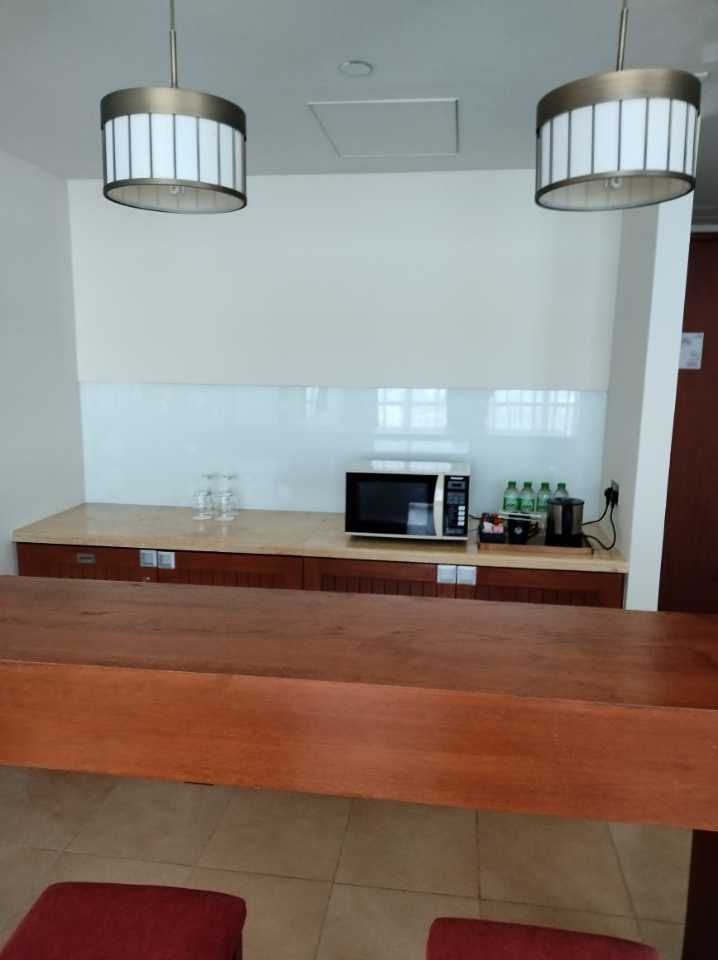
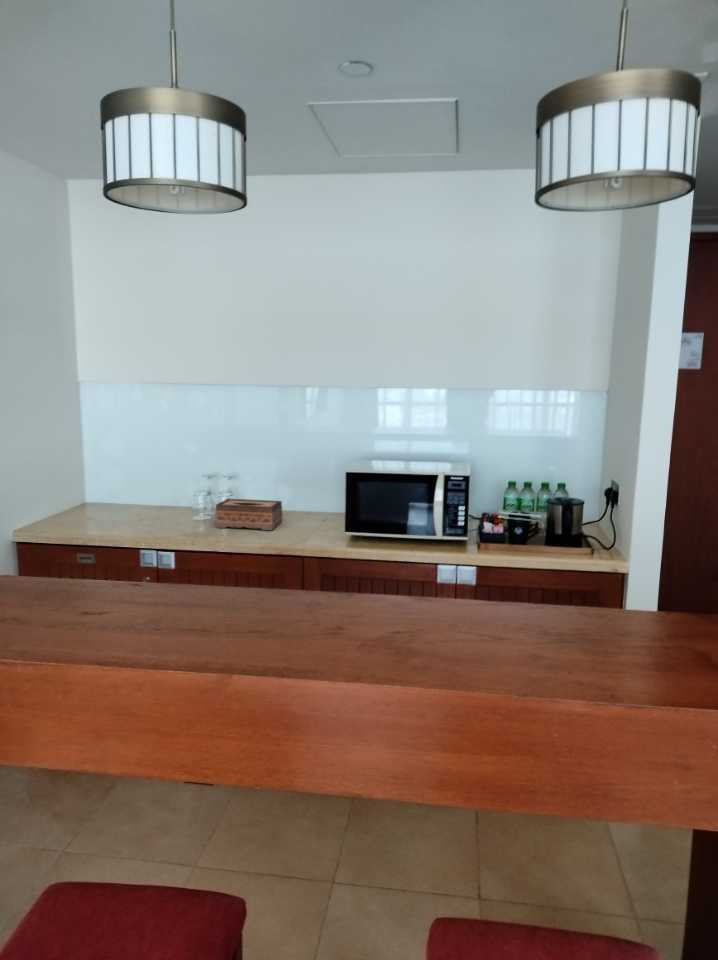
+ tissue box (249, 514)
